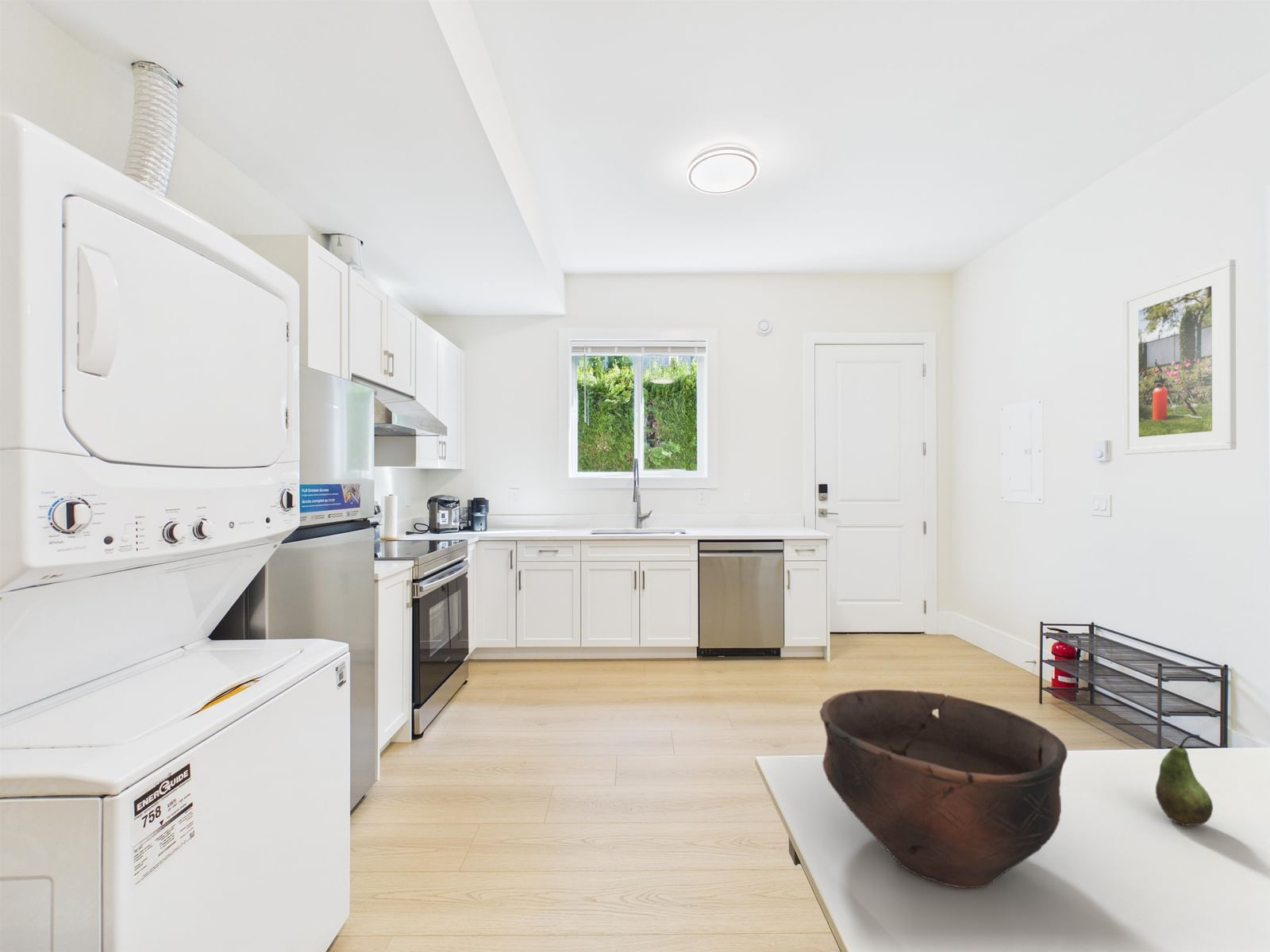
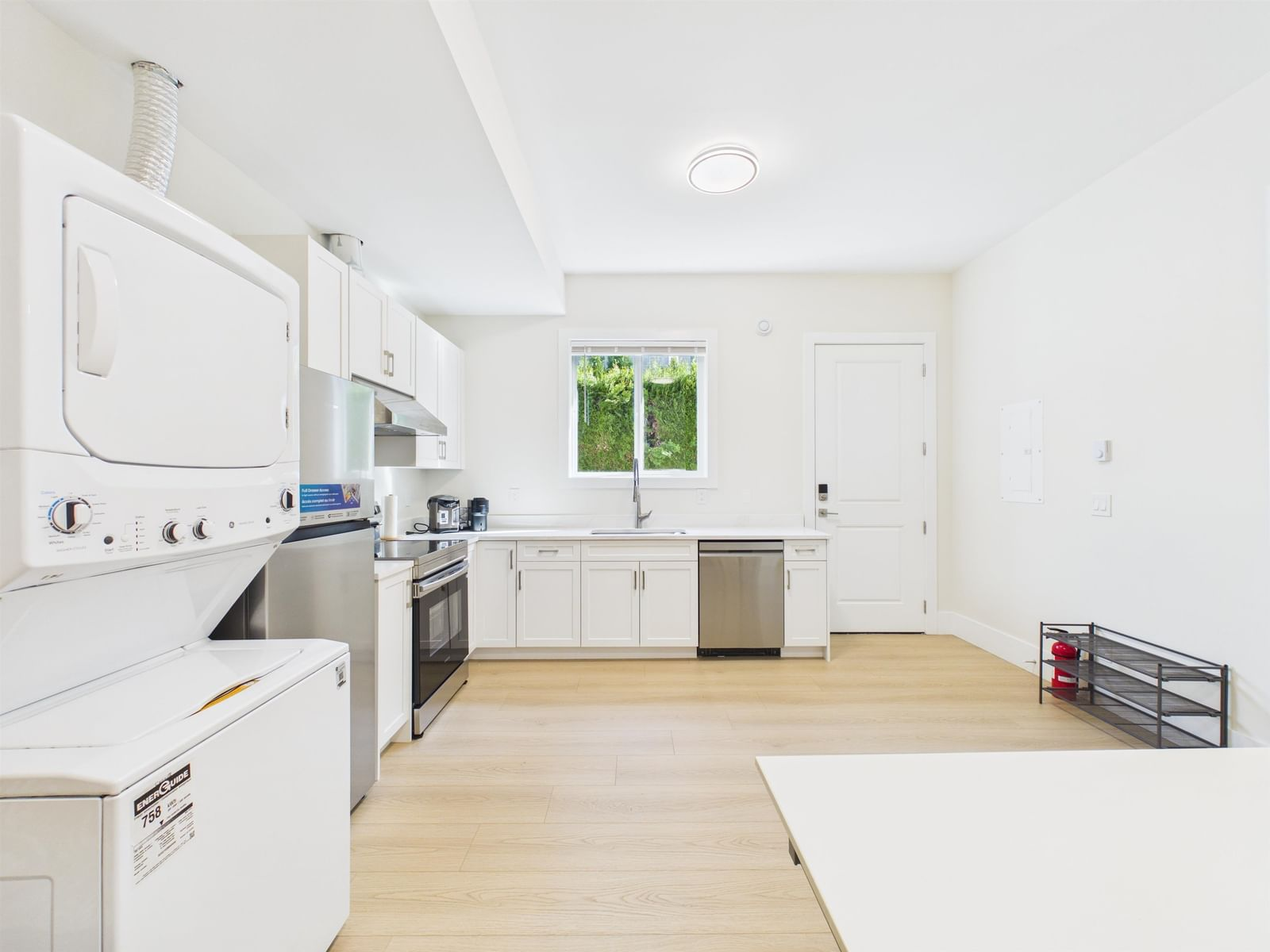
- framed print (1174, 366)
- bowl (933, 785)
- fruit (1183, 773)
